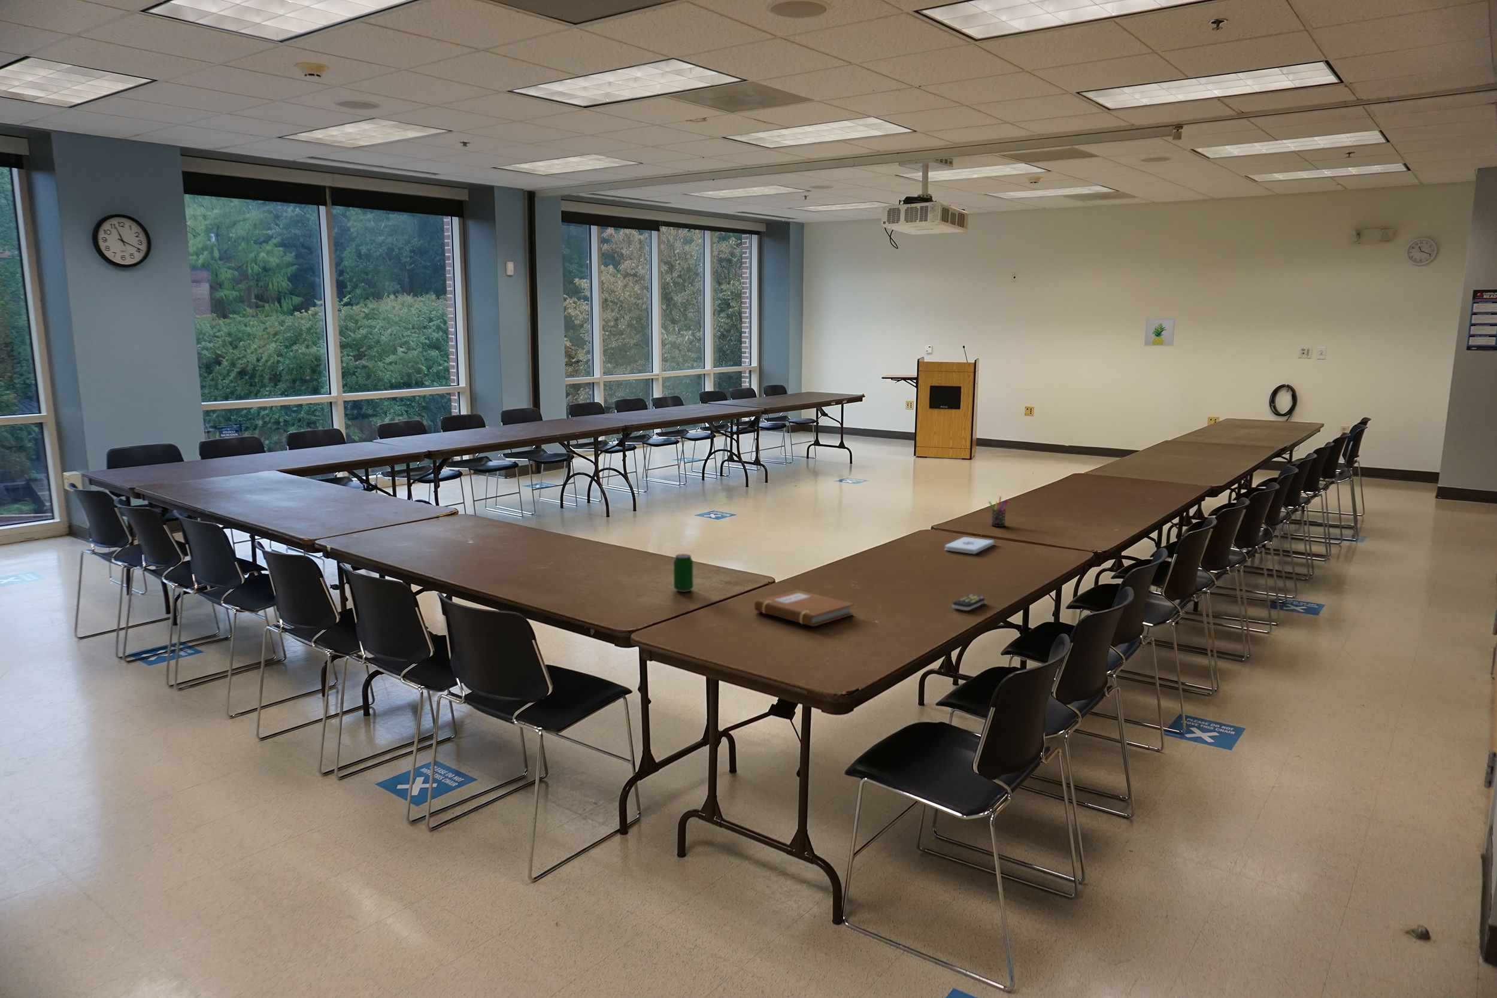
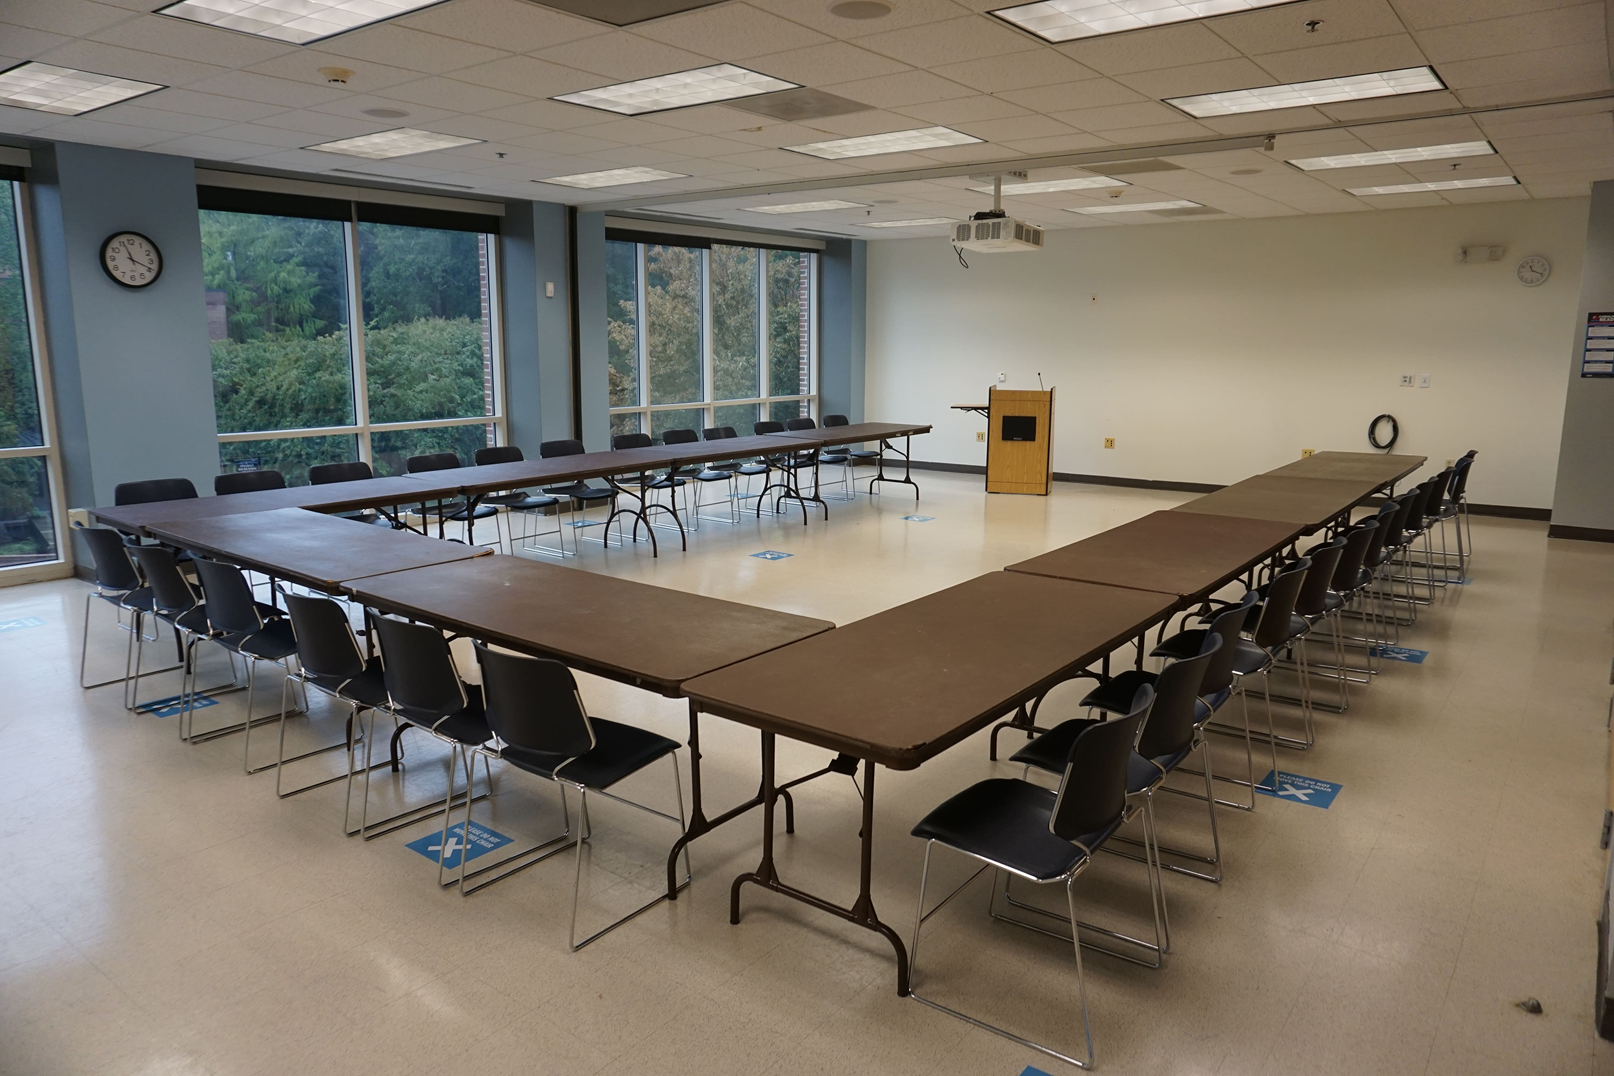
- notepad (969, 545)
- notebook (802, 607)
- pen holder (997, 510)
- remote control (968, 603)
- wall art (1160, 332)
- beverage can (683, 573)
